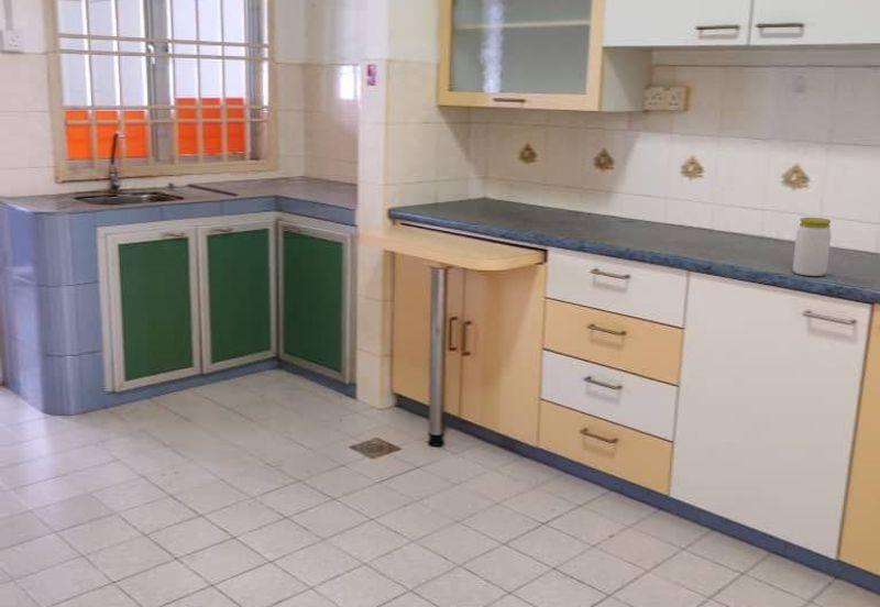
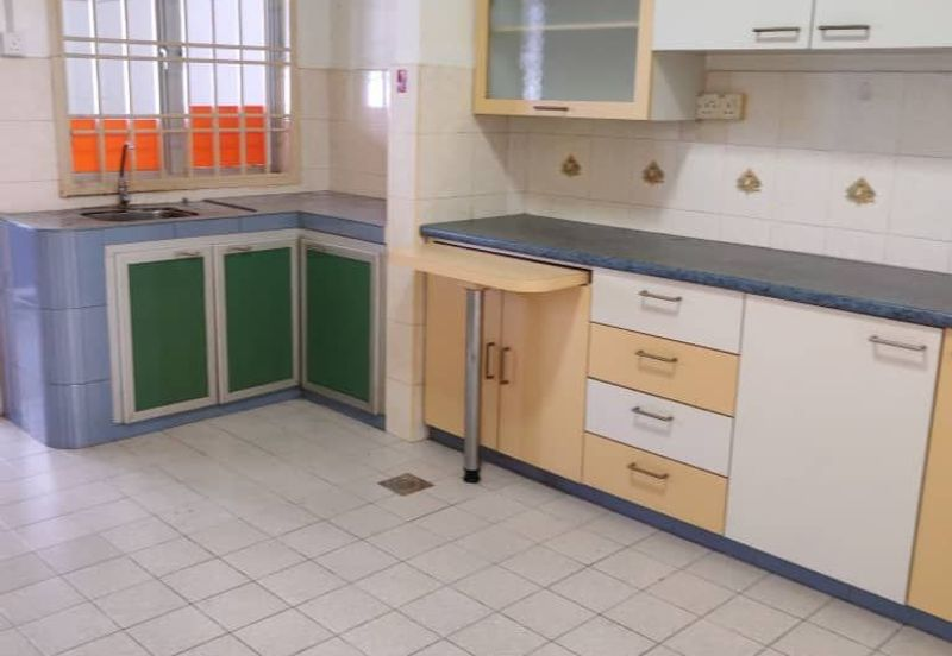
- jar (812, 246)
